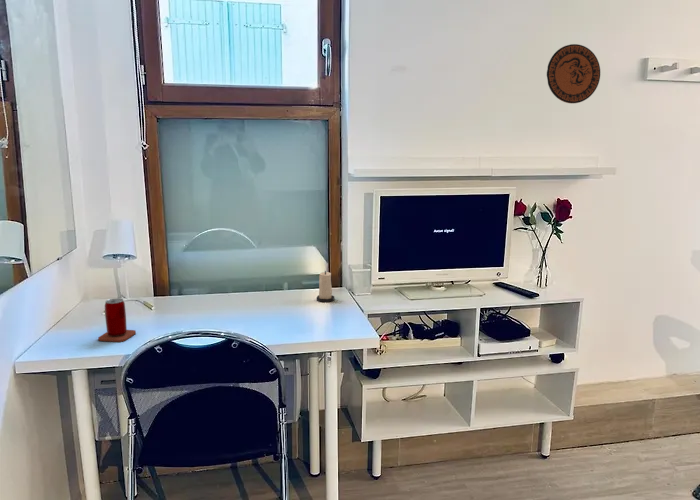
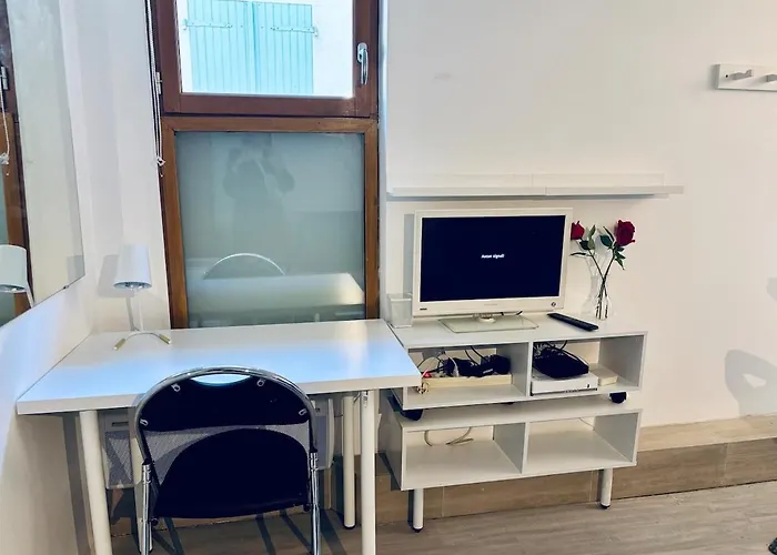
- decorative plate (573, 74)
- beer can (115, 318)
- candle (325, 285)
